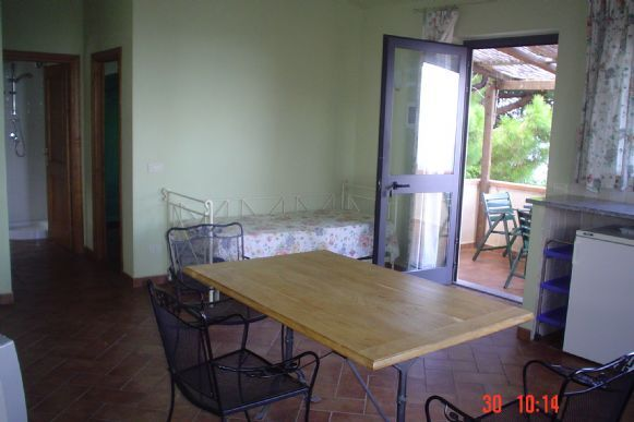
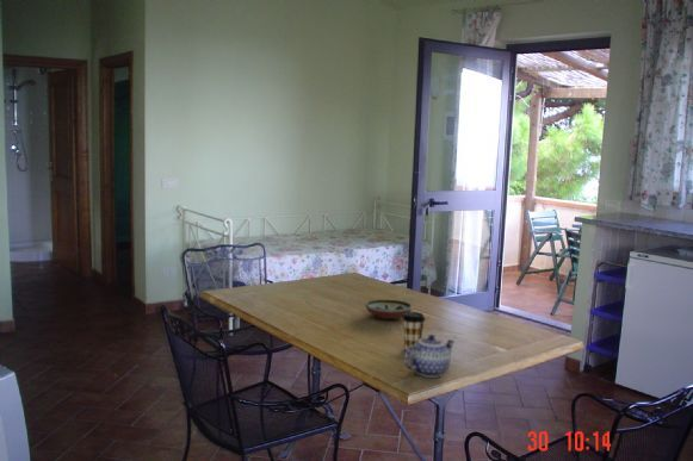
+ teapot (429, 354)
+ coffee cup (413, 331)
+ decorative bowl (388, 310)
